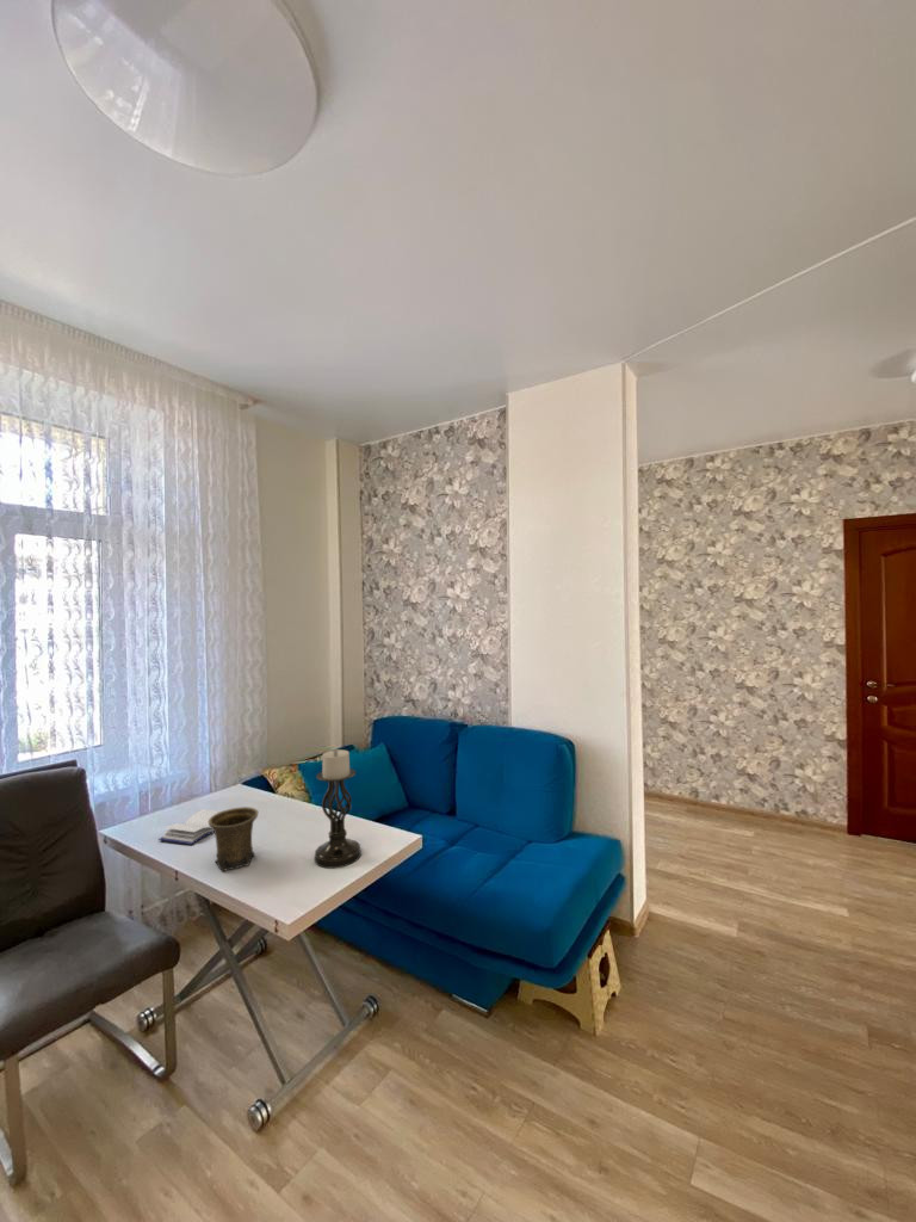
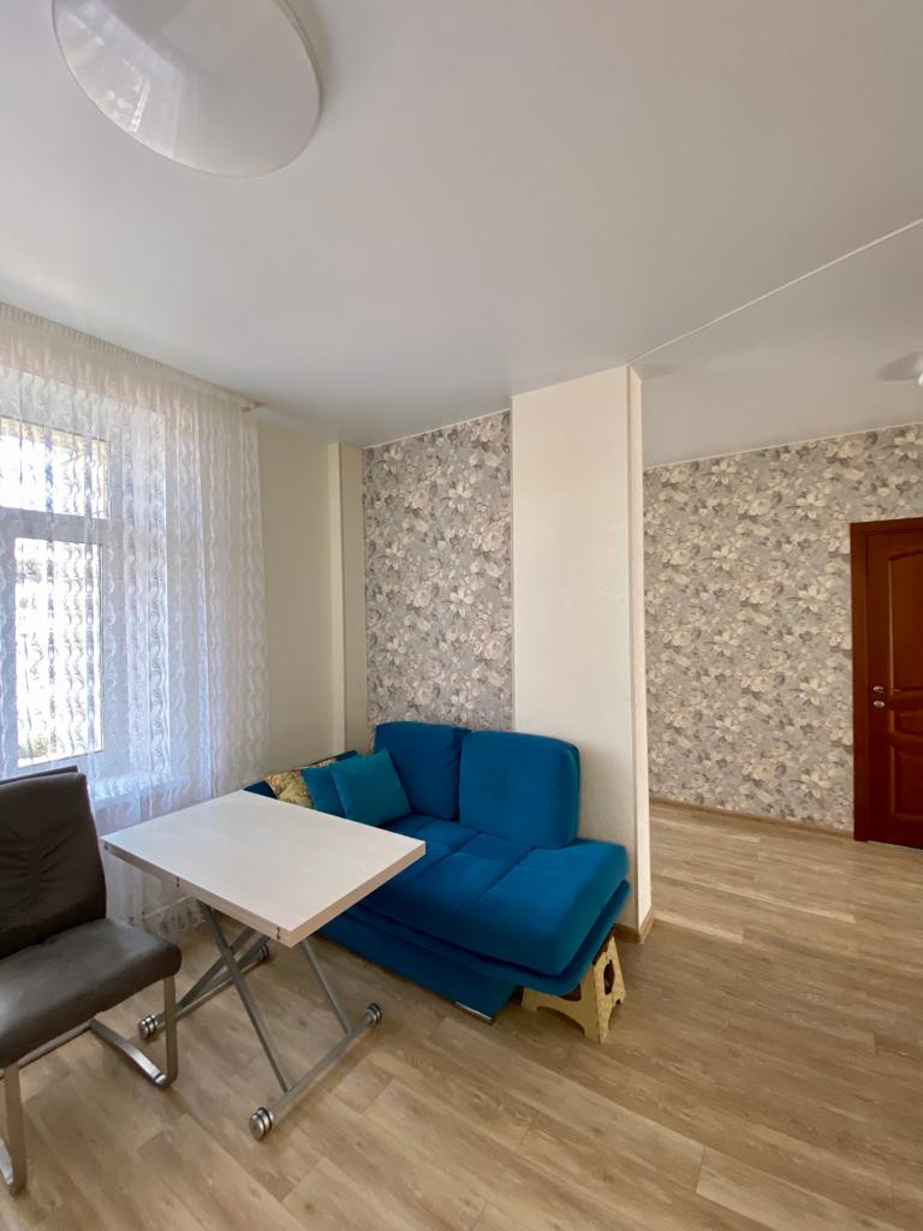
- mug (234, 839)
- candle holder (338, 802)
- hardback book (198, 825)
